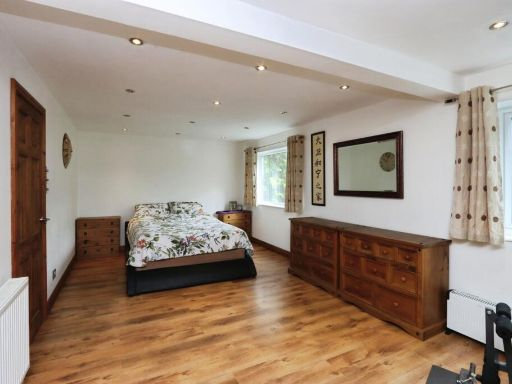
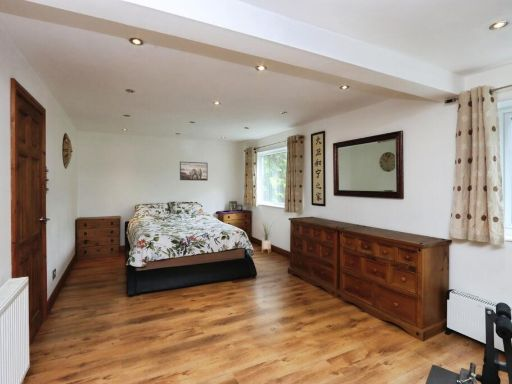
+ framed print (194, 171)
+ house plant (266, 235)
